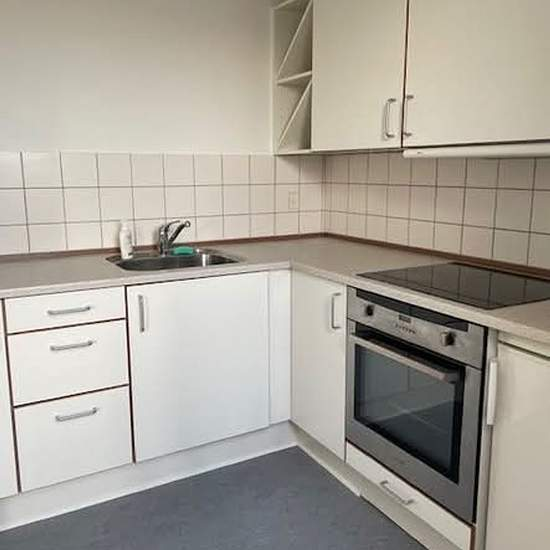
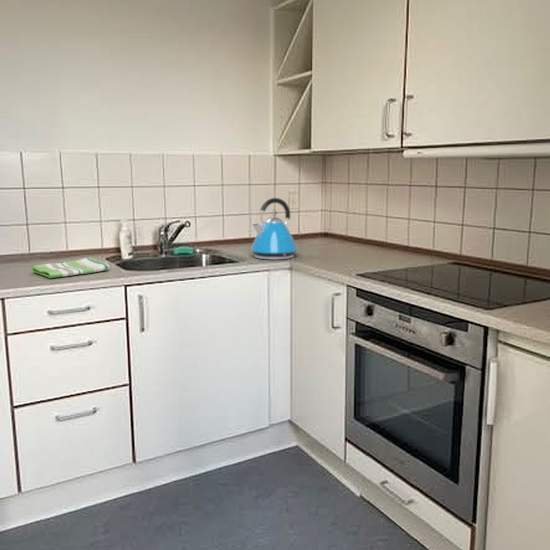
+ kettle (275, 227)
+ dish towel (71, 267)
